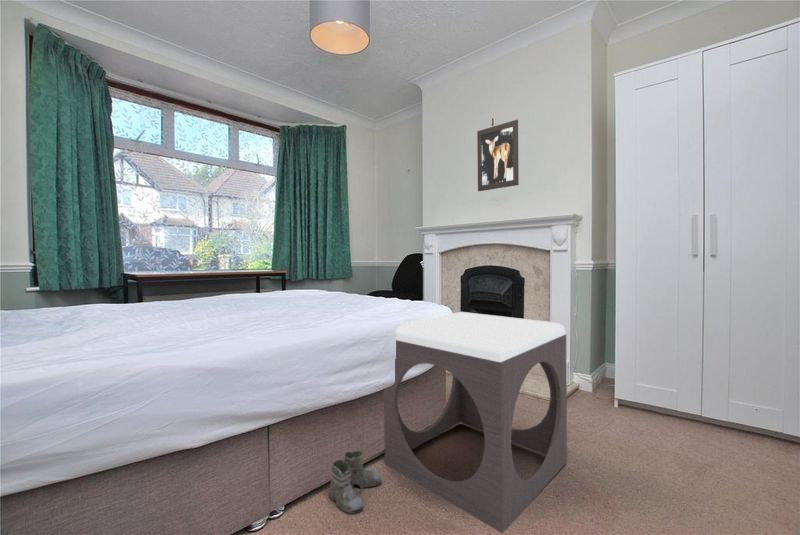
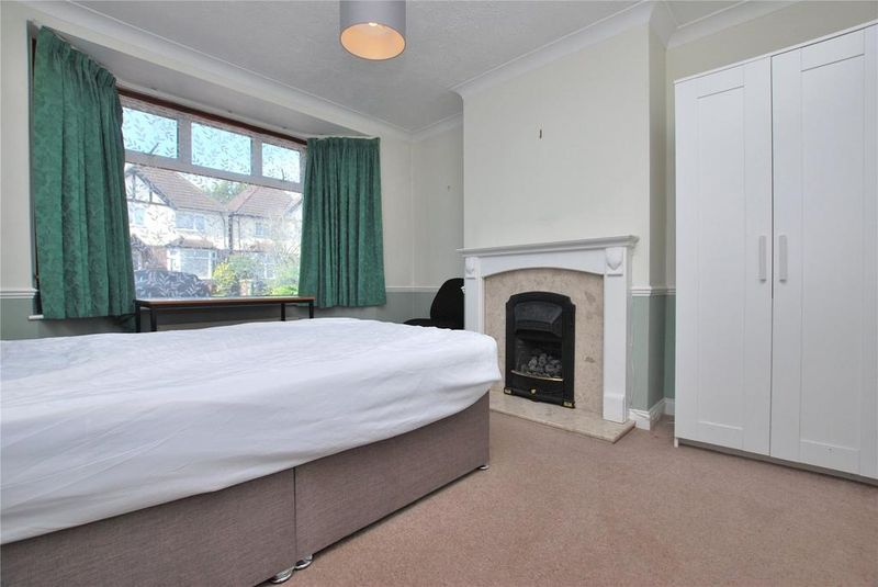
- footstool (475, 393)
- wall art (497, 157)
- boots (353, 477)
